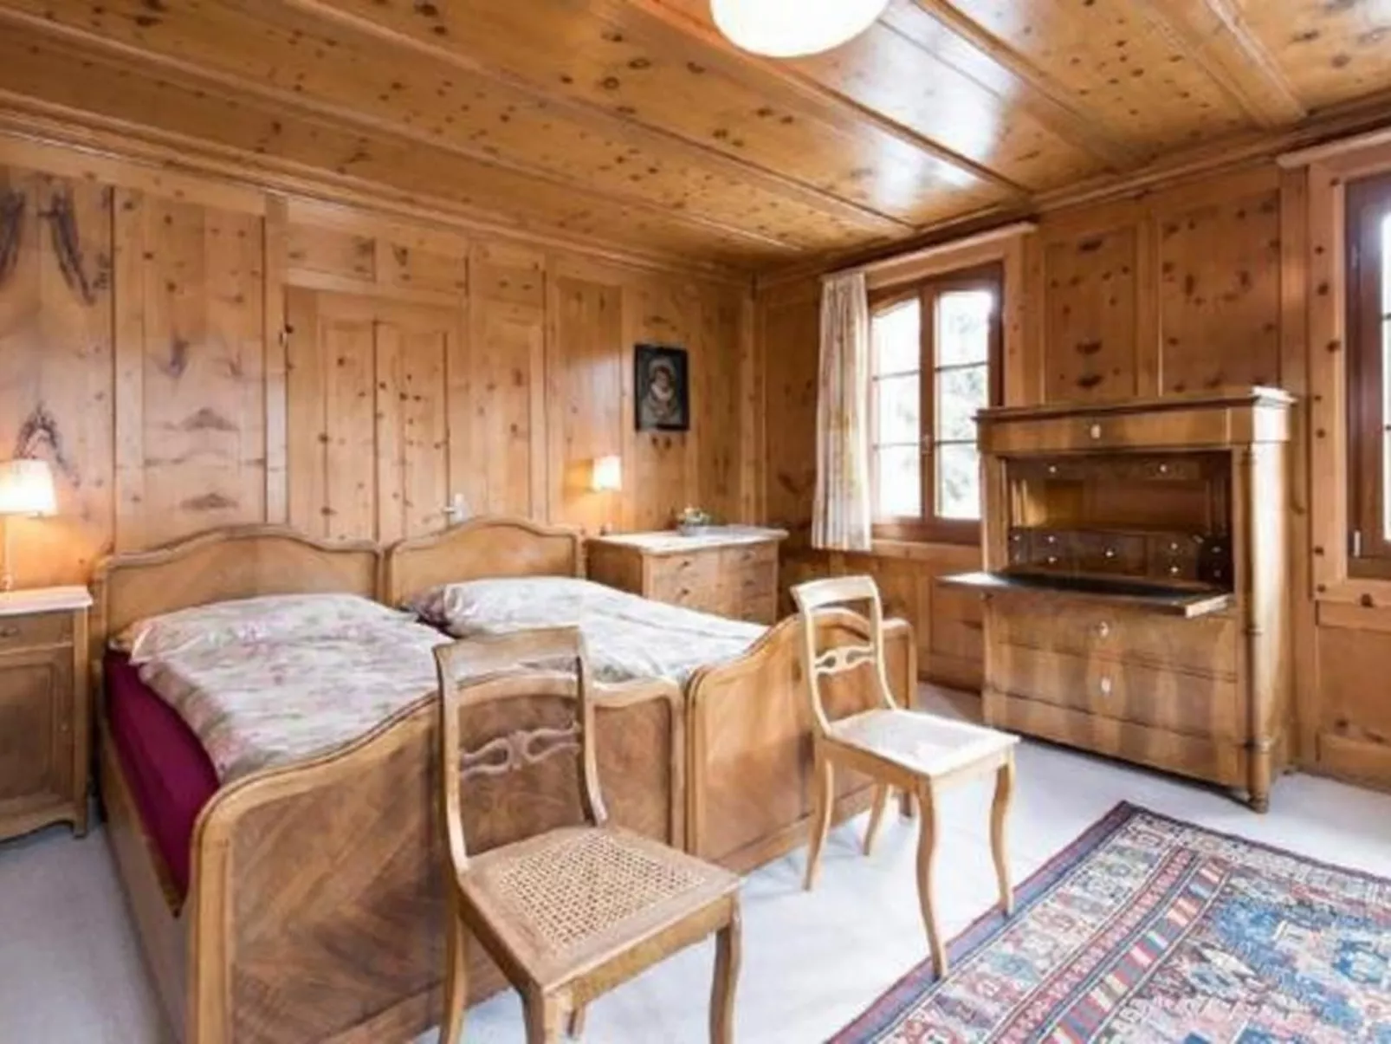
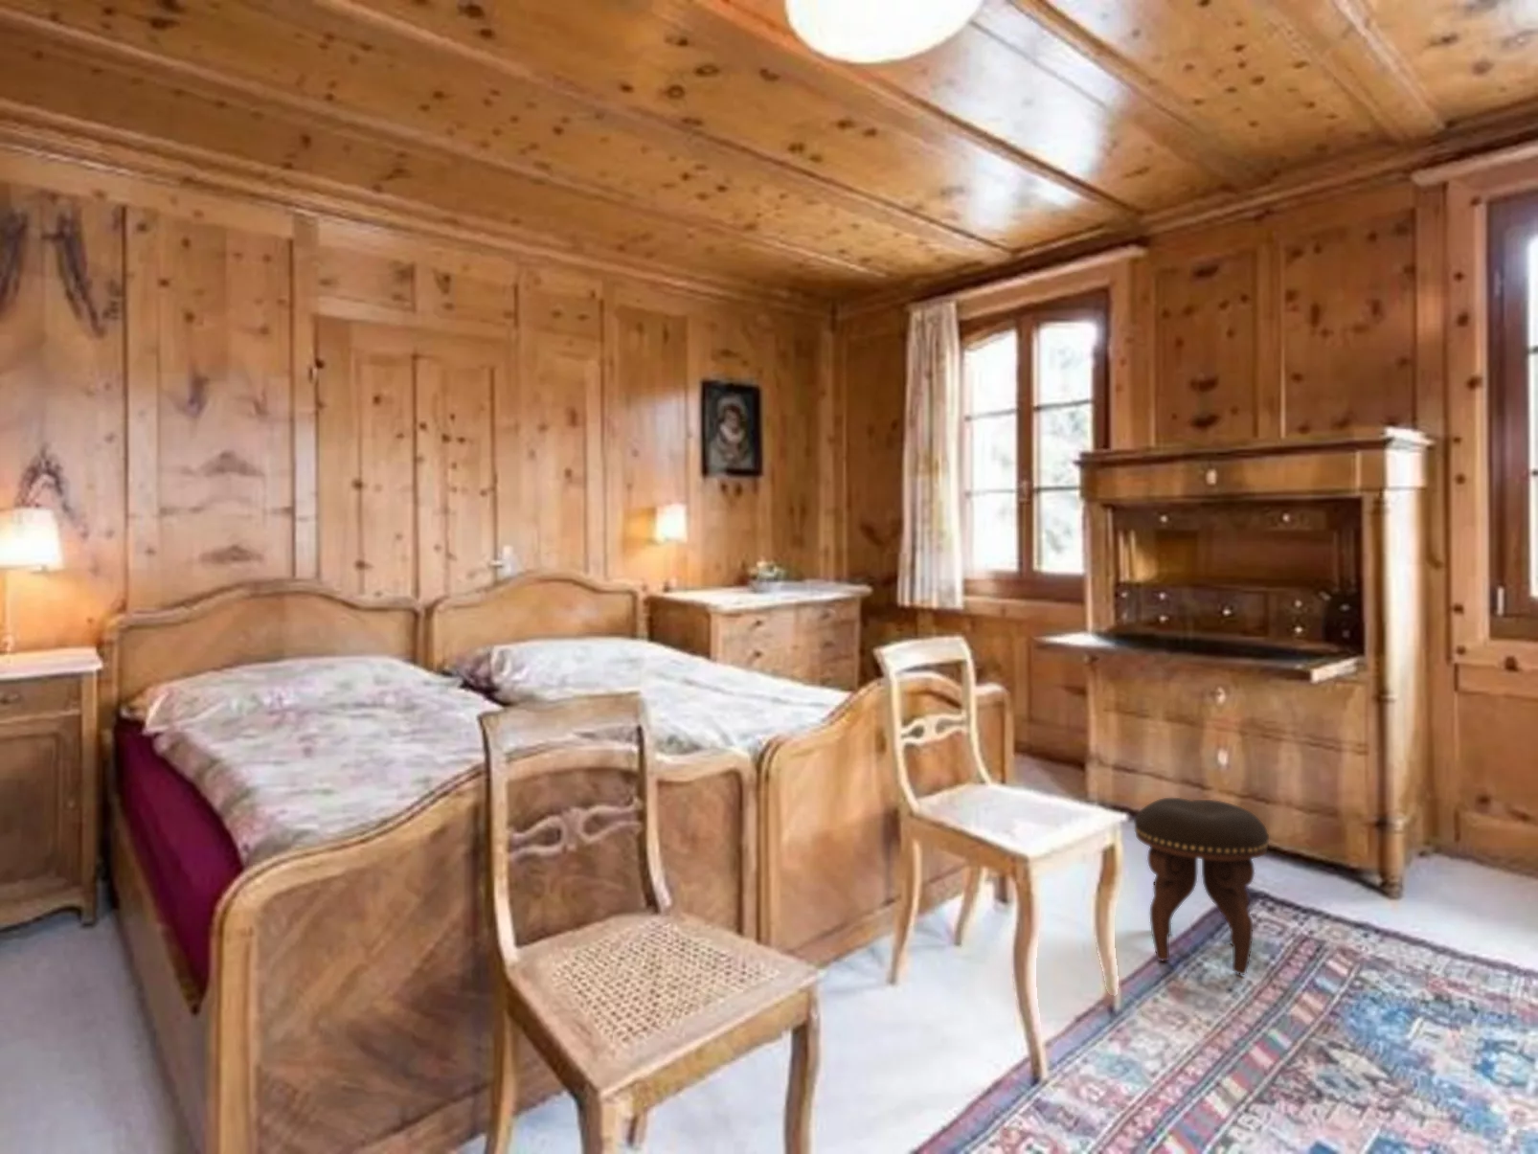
+ footstool (1196, 878)
